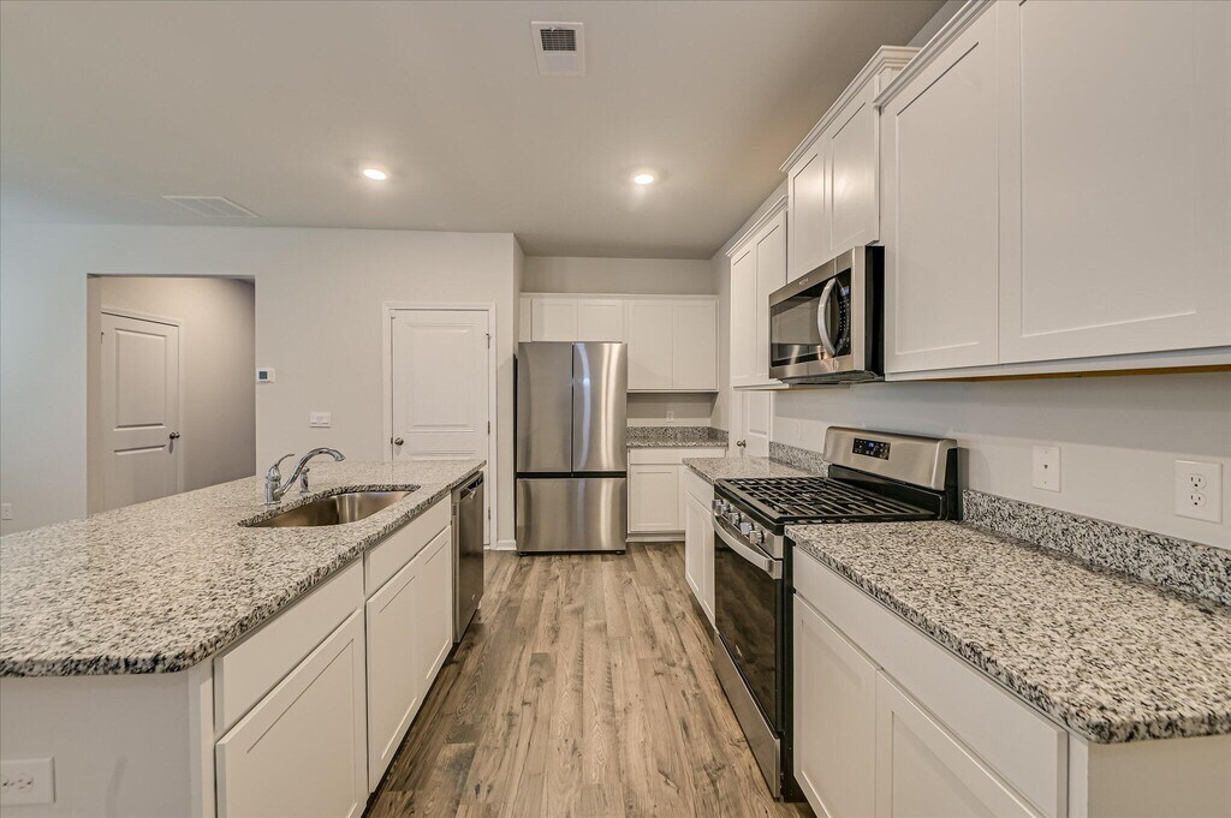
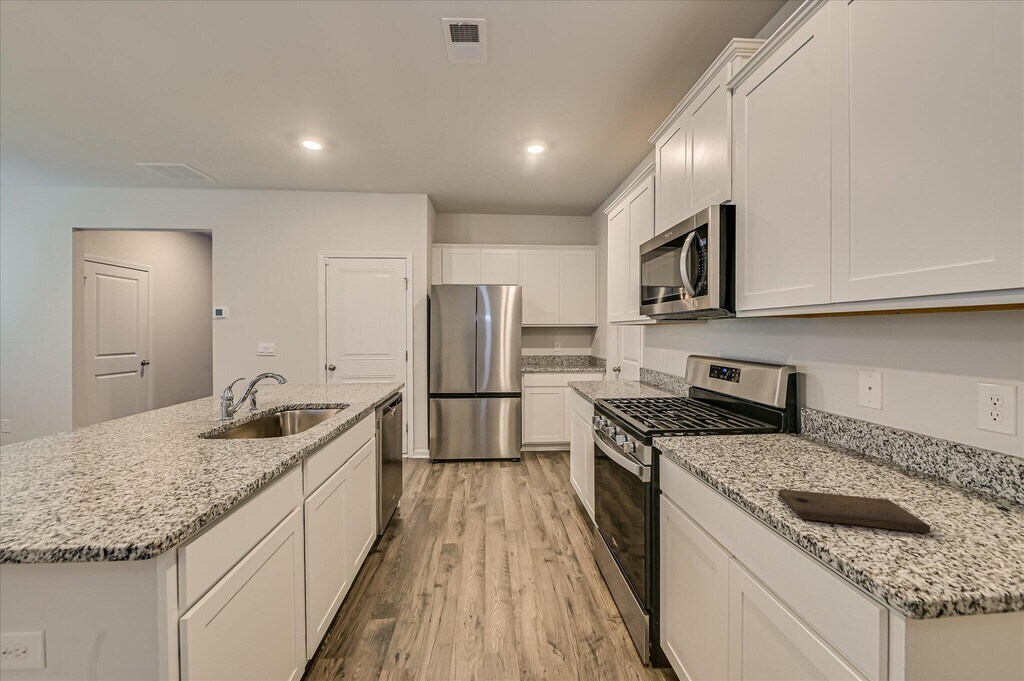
+ cutting board (846, 508)
